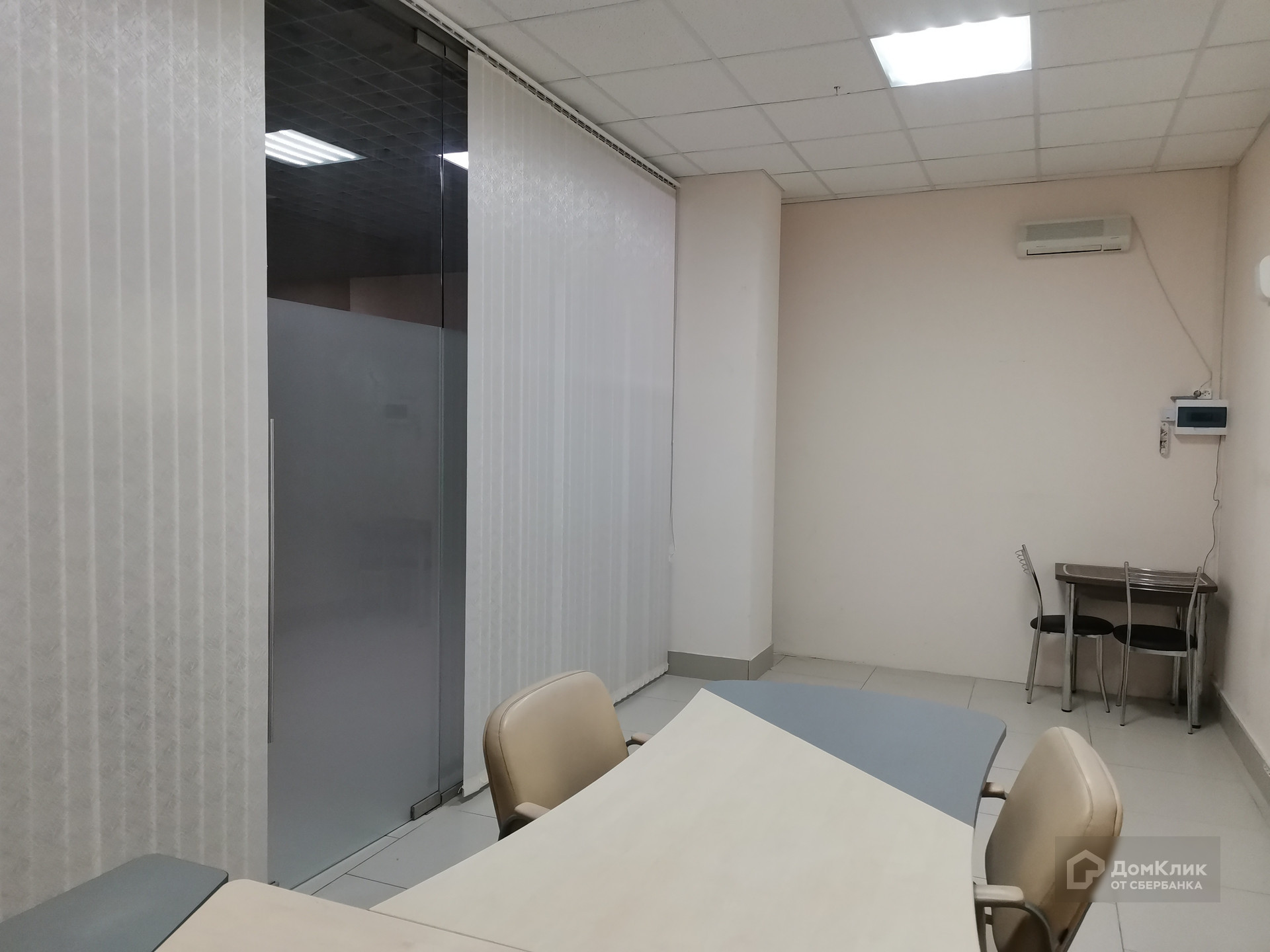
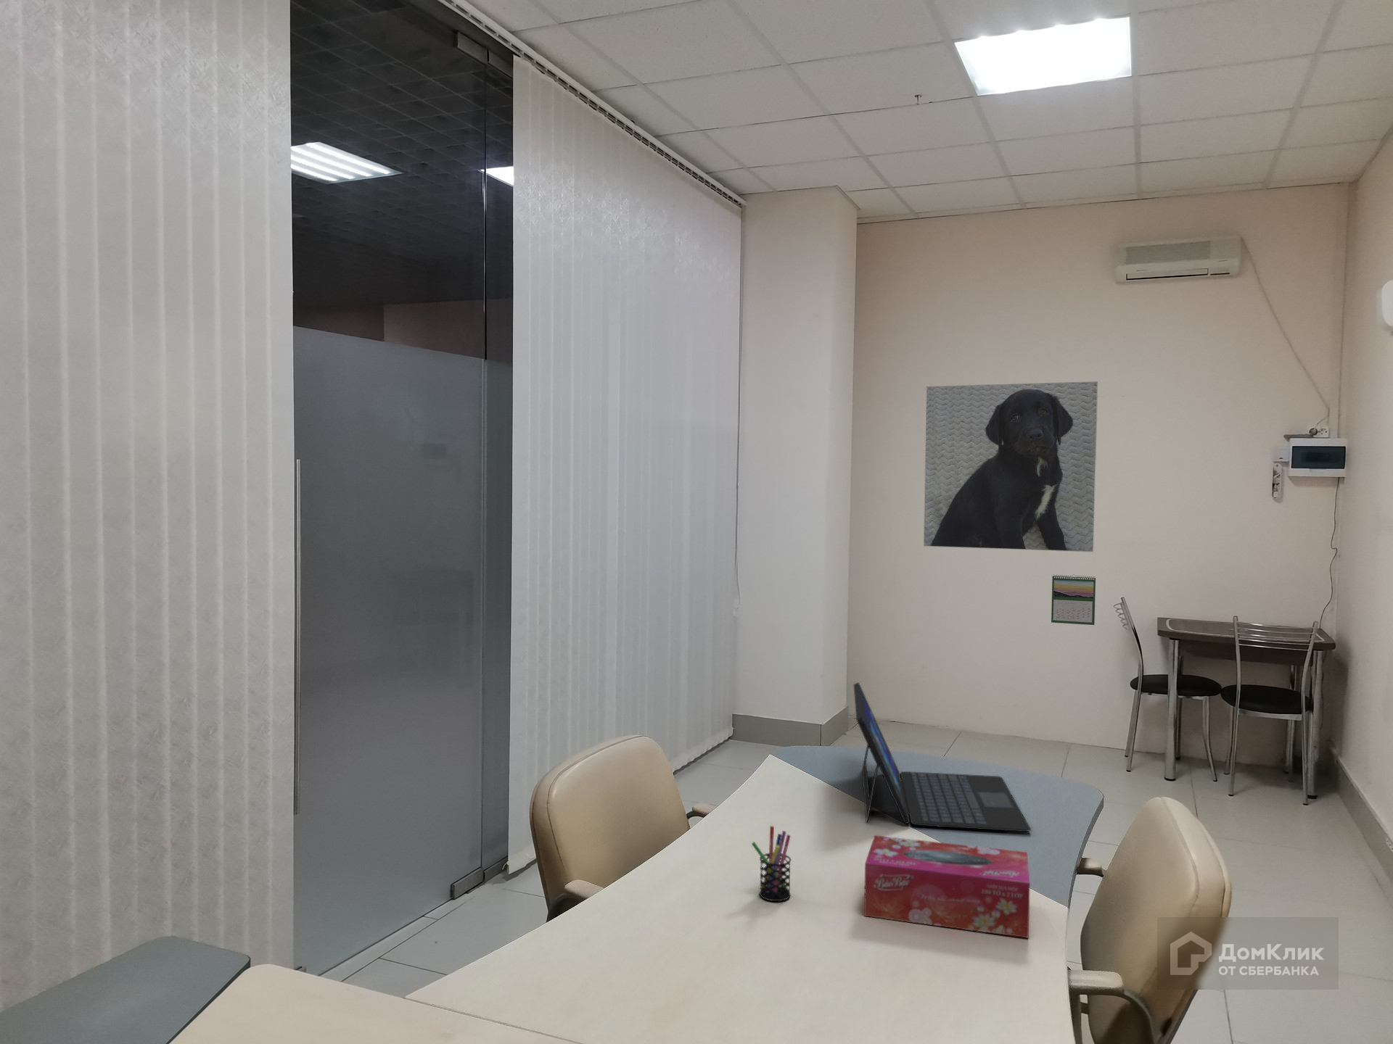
+ pen holder (771, 863)
+ tissue box (947, 883)
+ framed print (1008, 466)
+ calendar (1073, 599)
+ laptop (933, 773)
